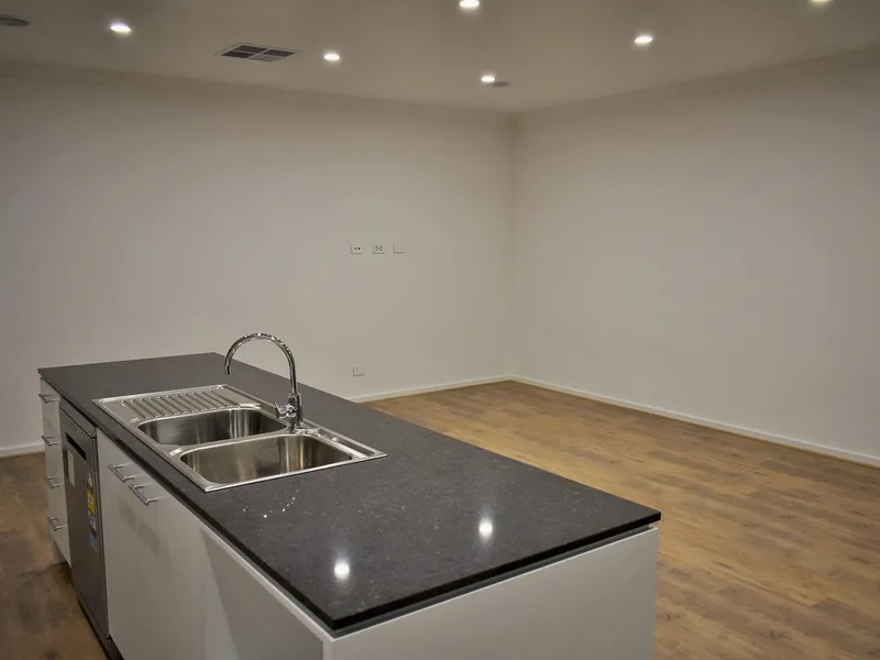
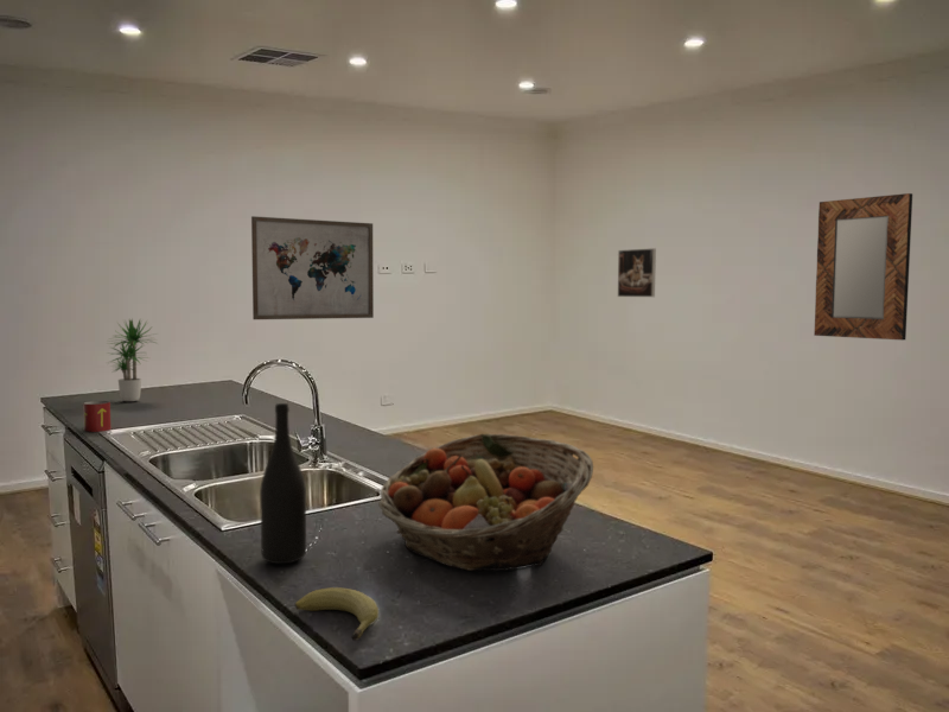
+ wine bottle (282, 482)
+ home mirror (860, 268)
+ fruit basket (483, 496)
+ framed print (636, 273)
+ fruit (343, 608)
+ mug (95, 415)
+ potted plant (132, 358)
+ wall art (314, 269)
